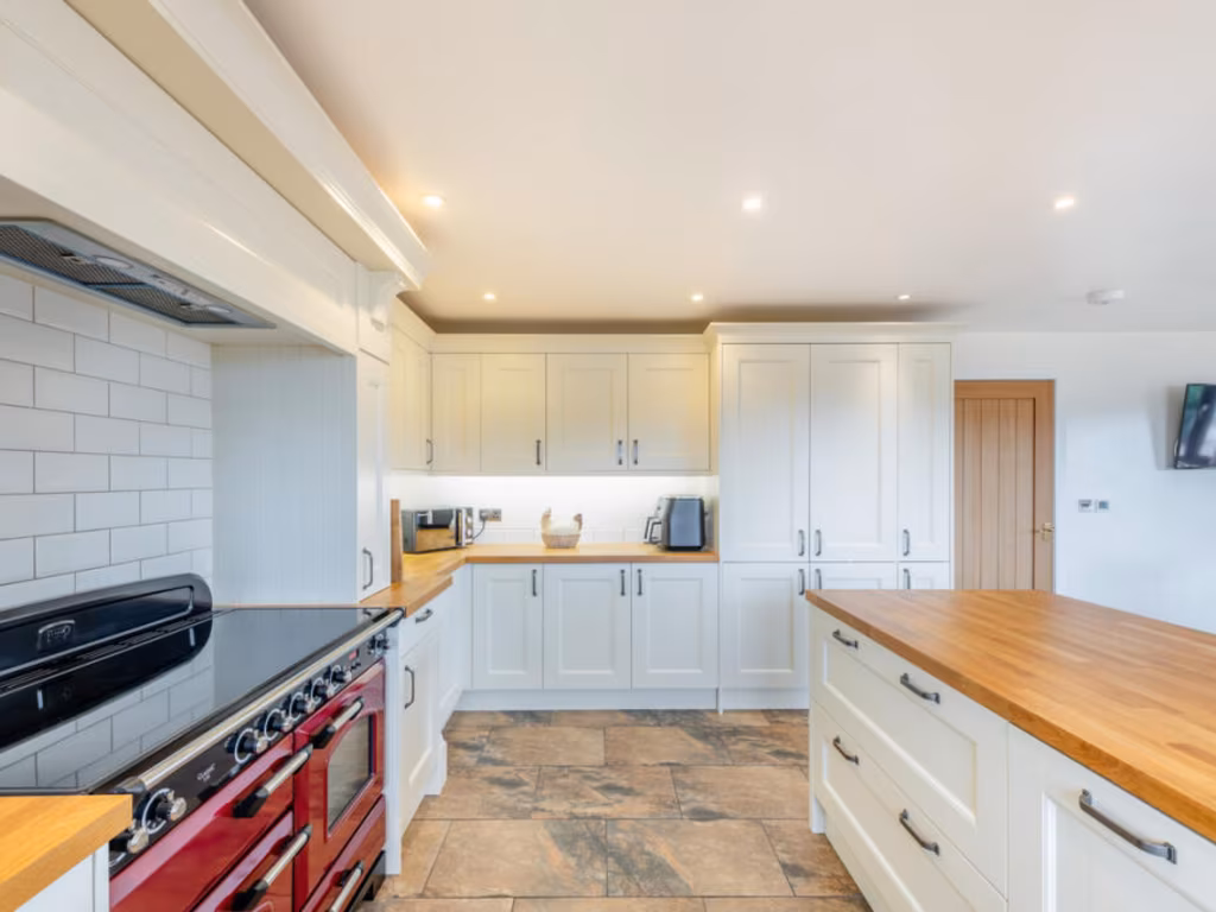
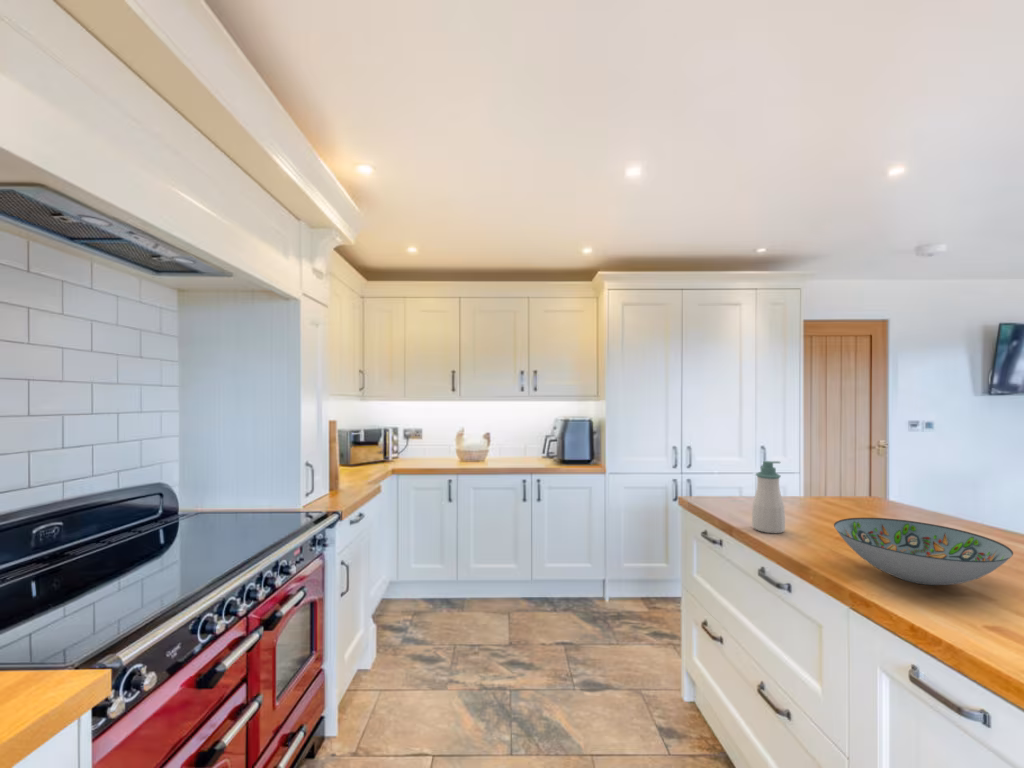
+ decorative bowl (915, 557)
+ soap bottle (768, 495)
